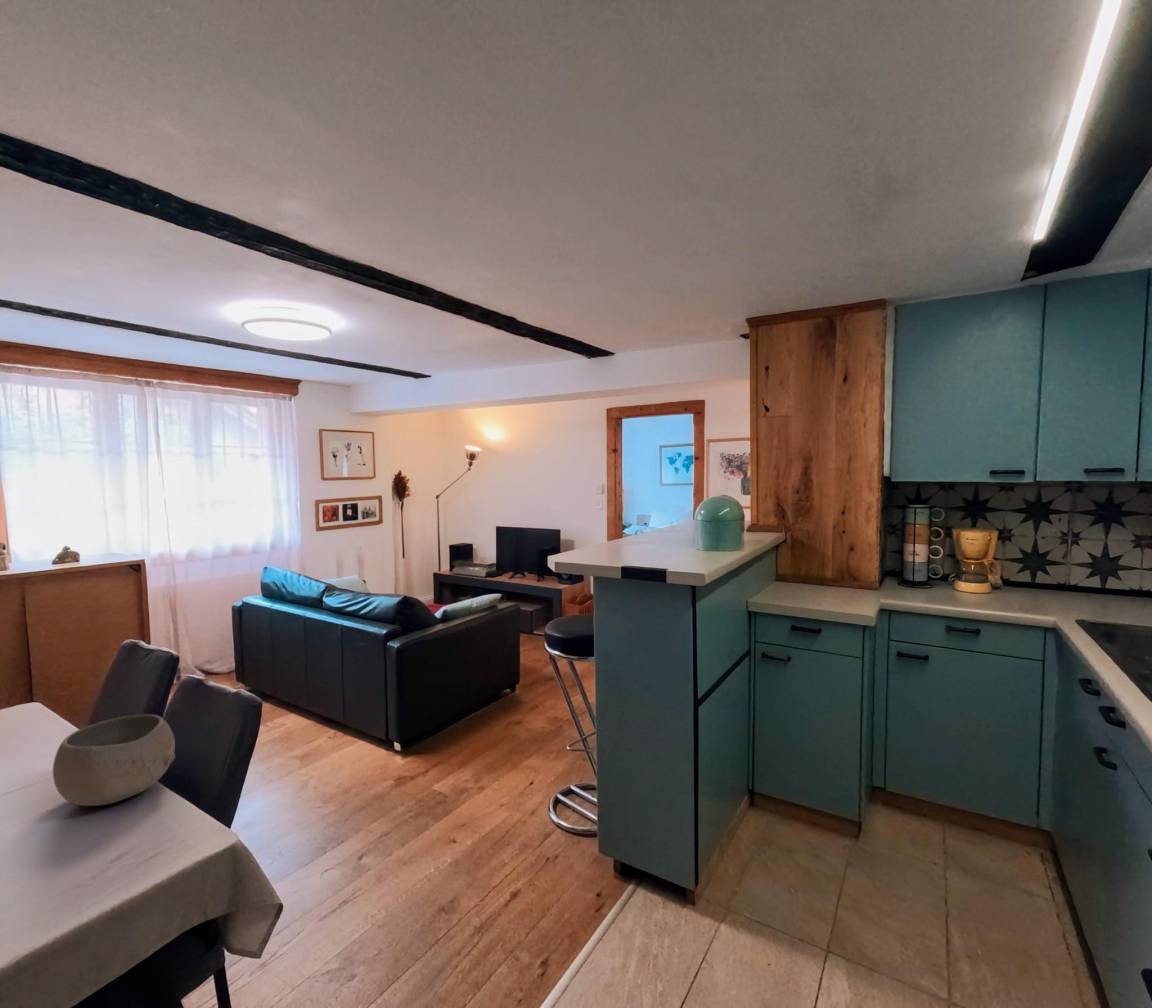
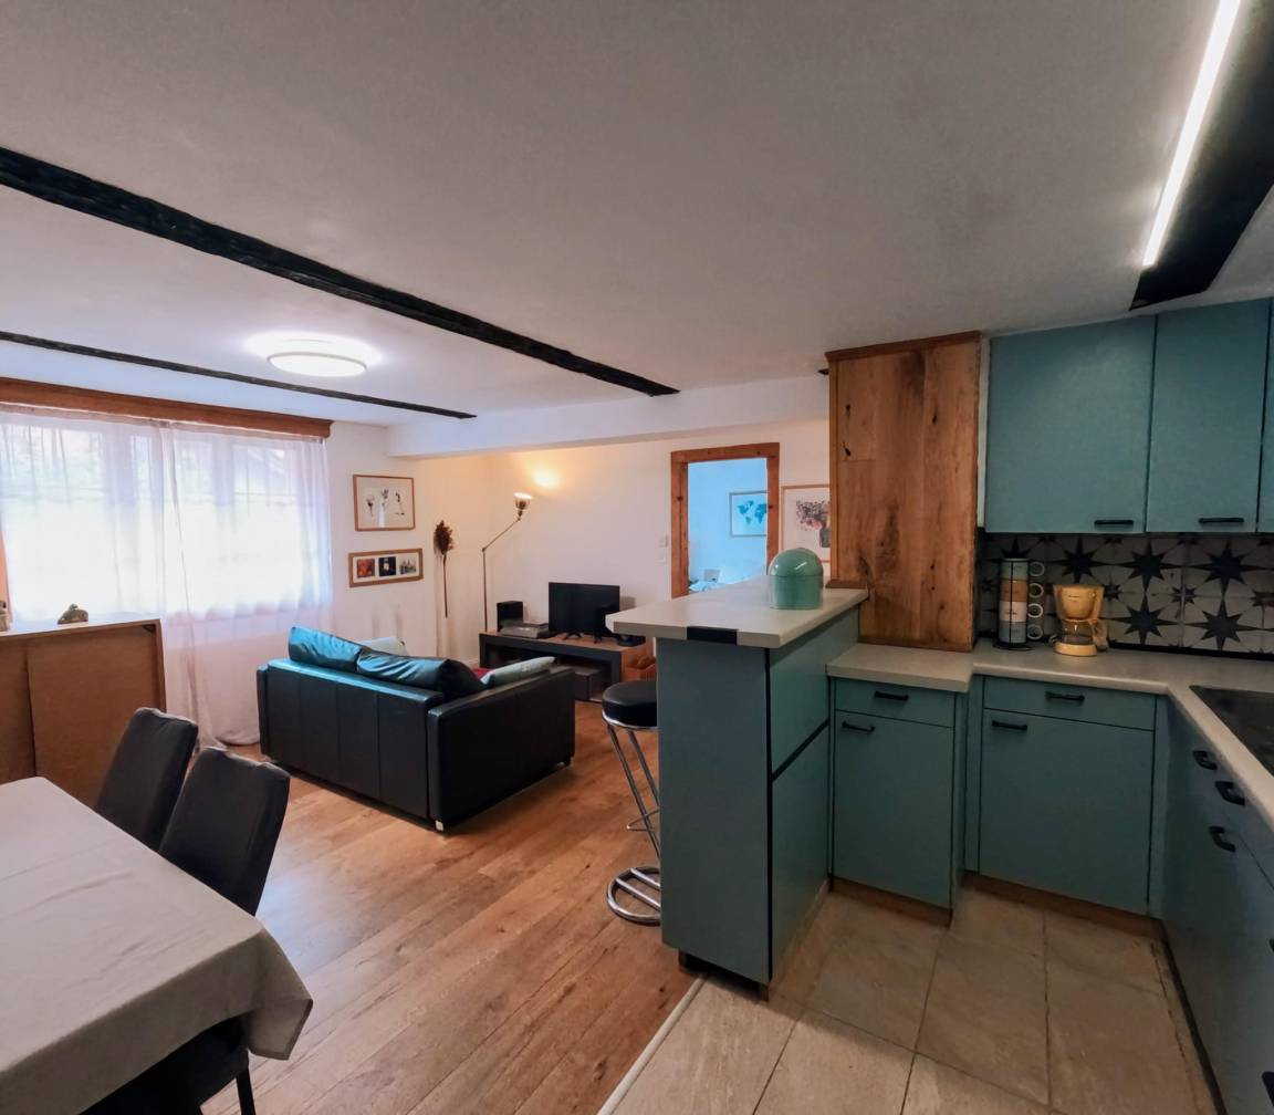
- bowl (118, 761)
